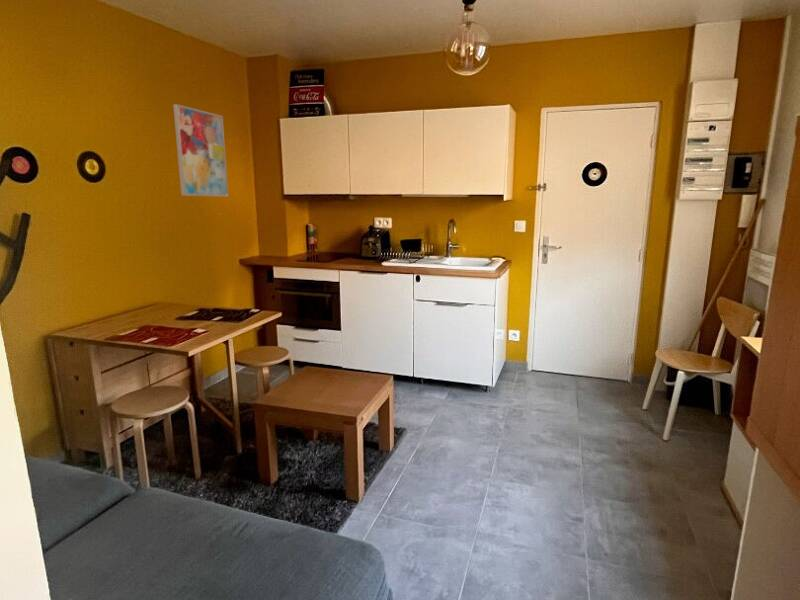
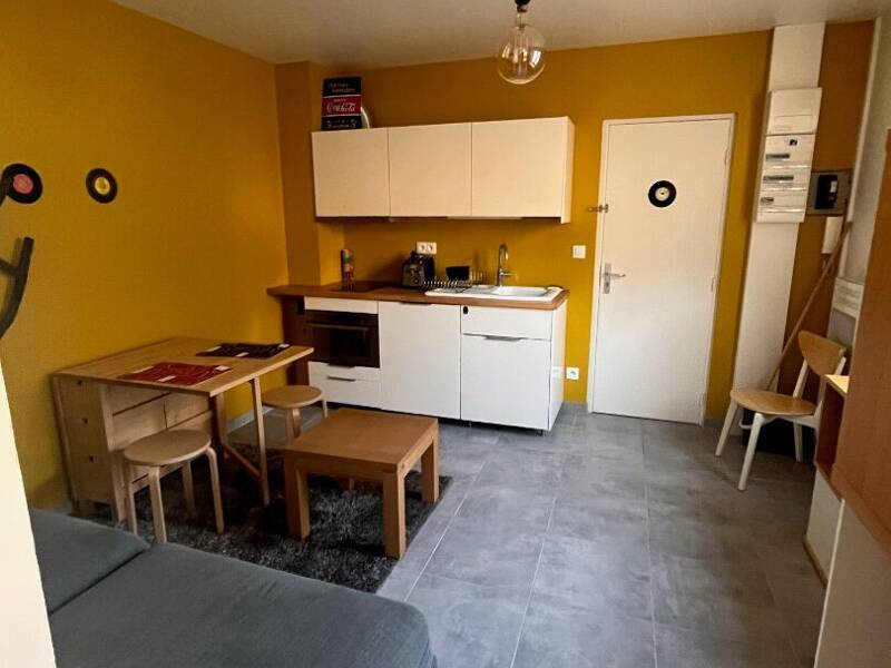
- wall art (202, 153)
